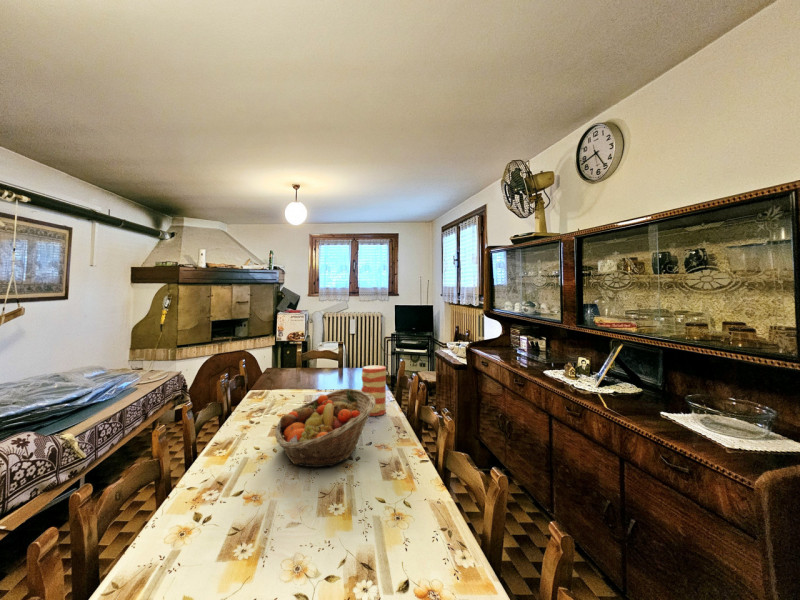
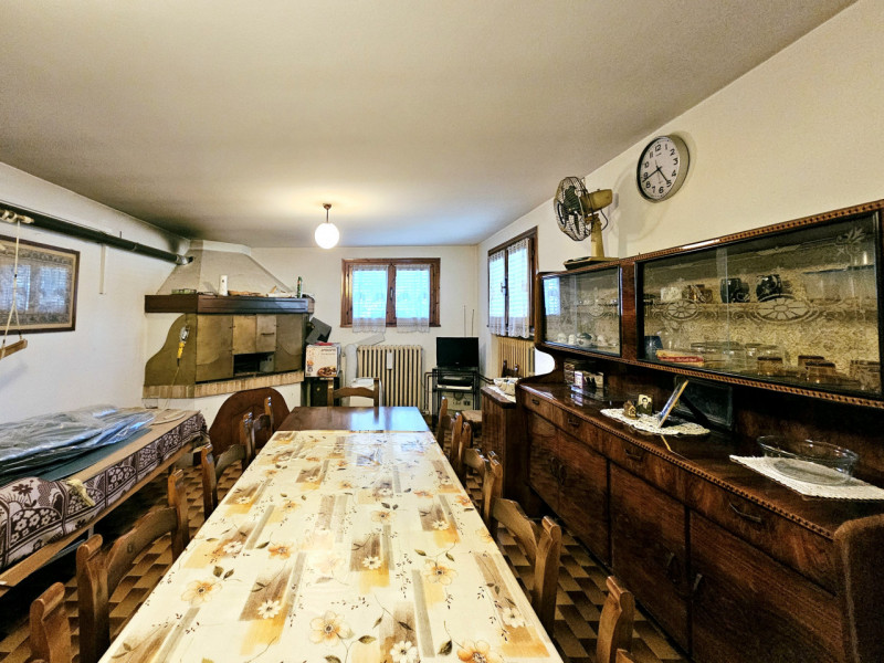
- vase (372, 389)
- fruit basket (325, 423)
